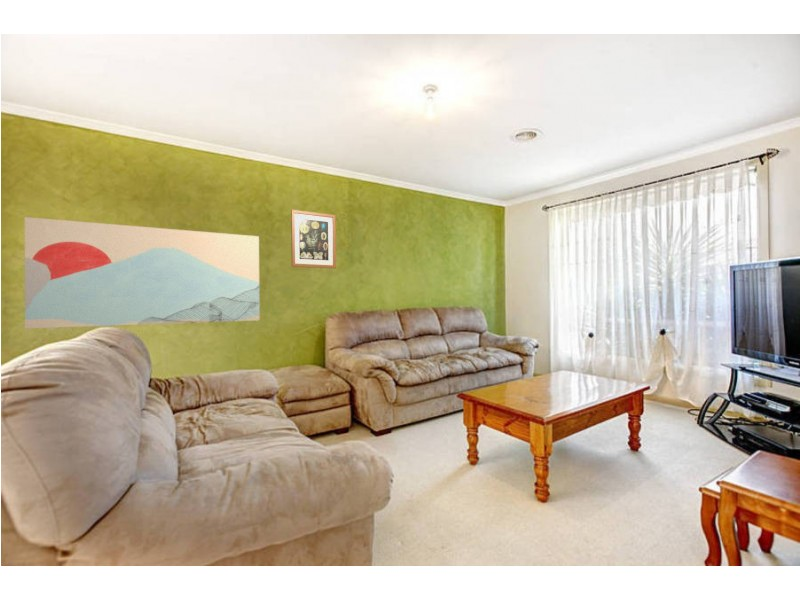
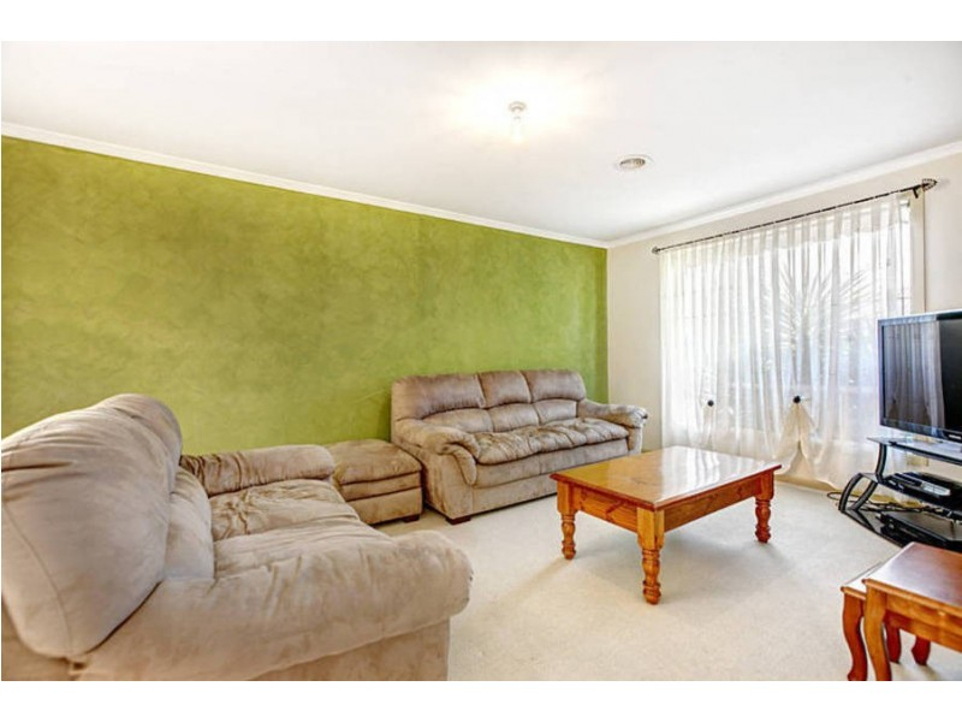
- wall art (158, 276)
- wall art (314, 239)
